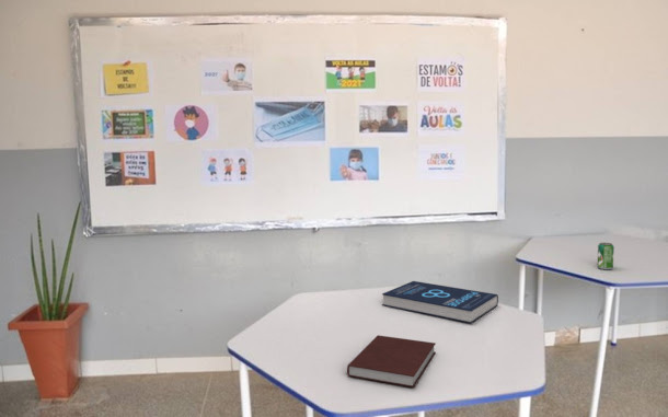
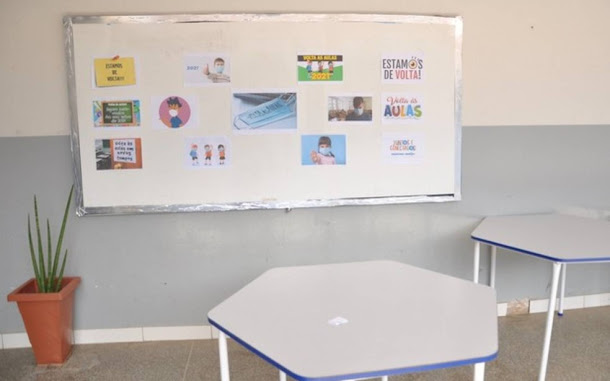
- book (439, 299)
- beverage can (604, 255)
- notebook (393, 358)
